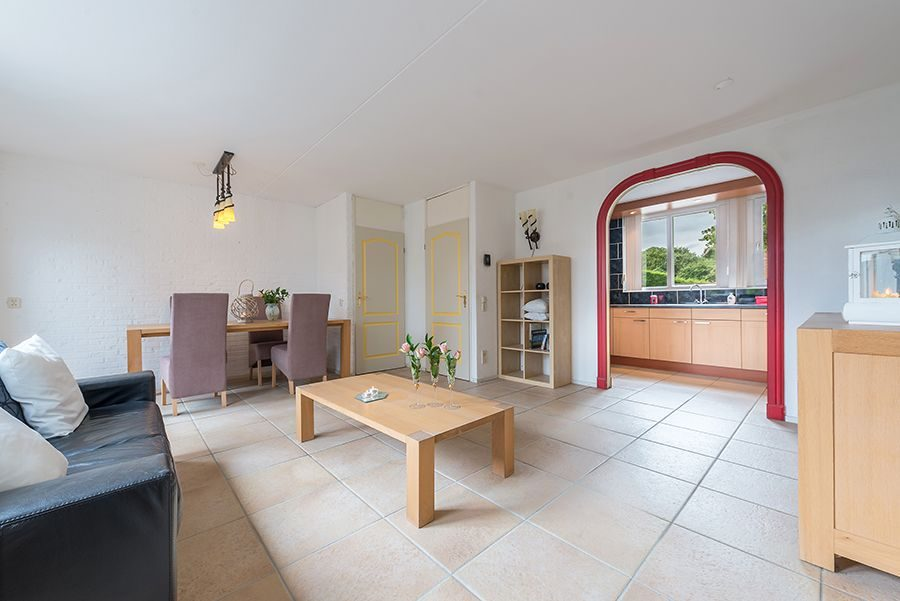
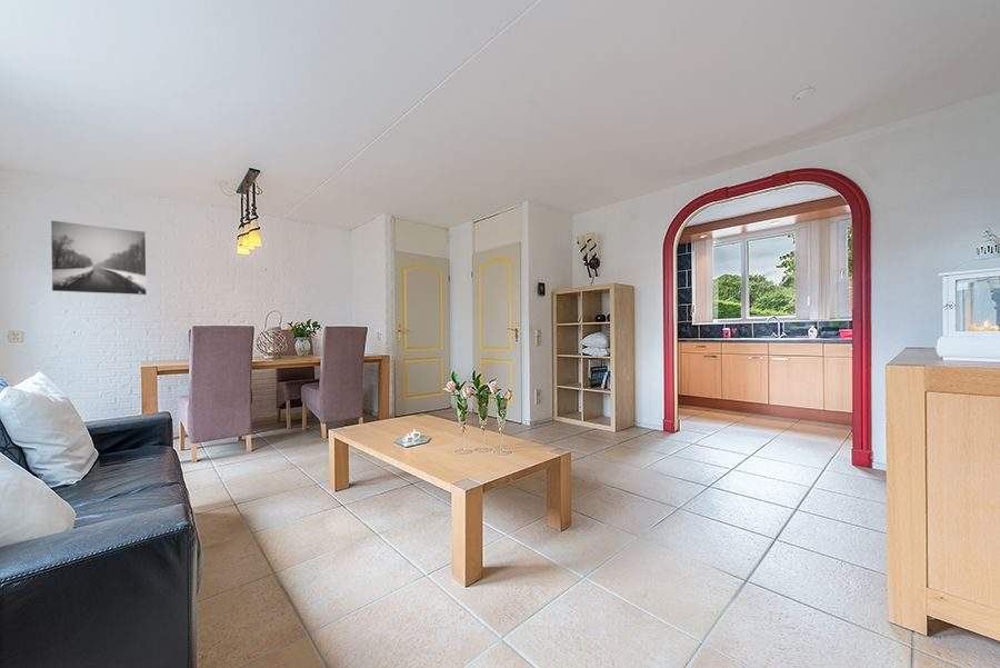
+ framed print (101, 259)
